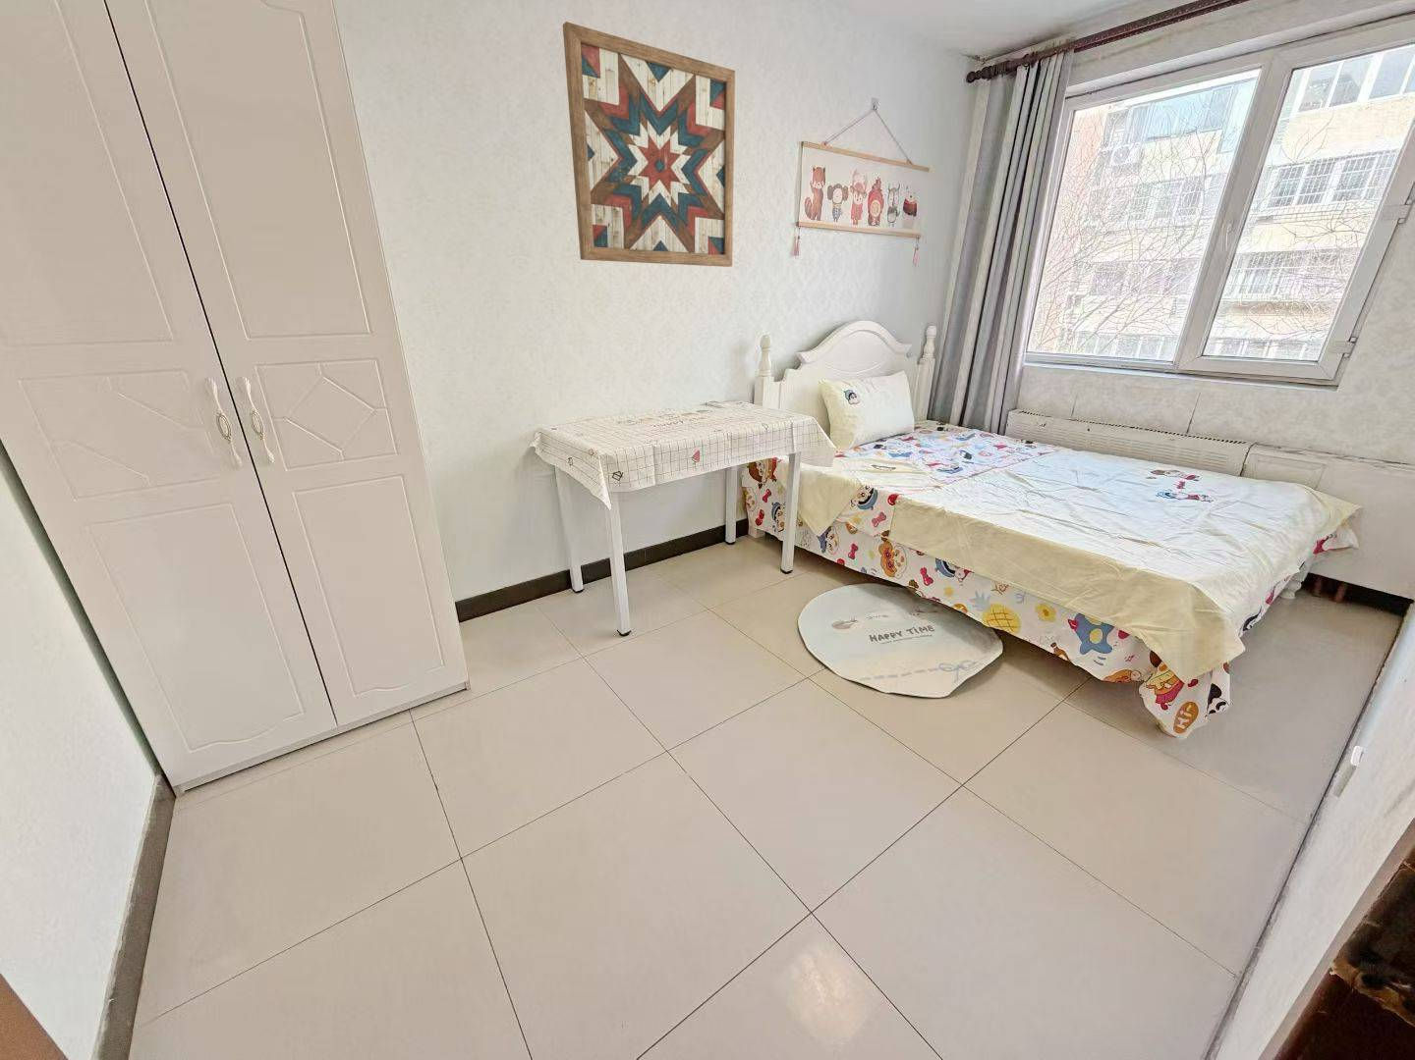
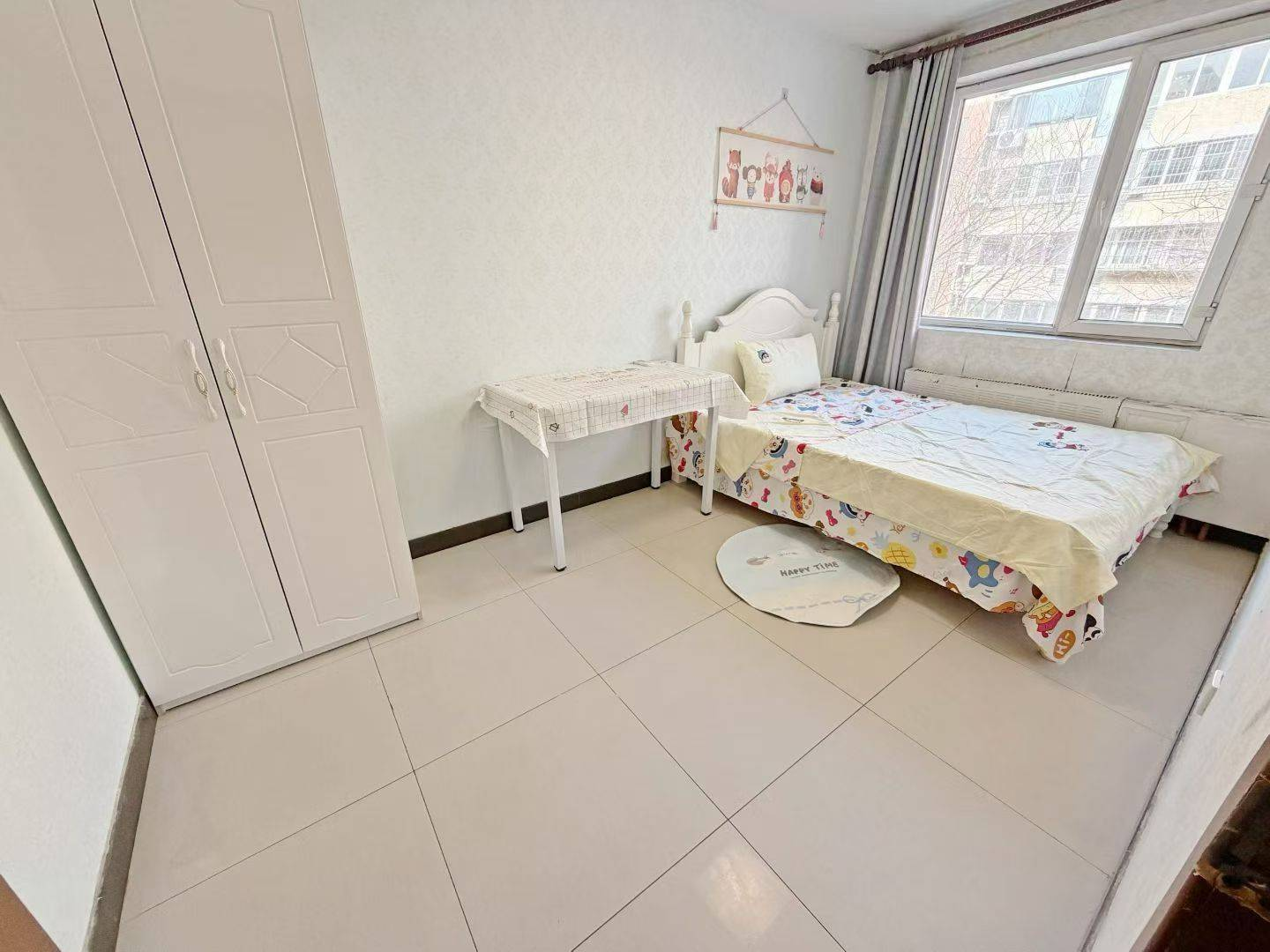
- wall art (660, 163)
